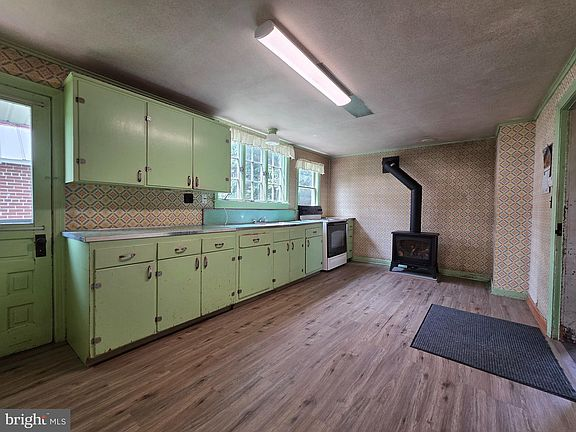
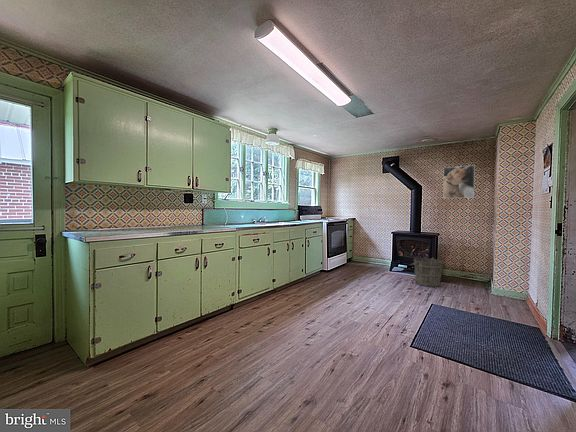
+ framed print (458, 182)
+ bucket (426, 271)
